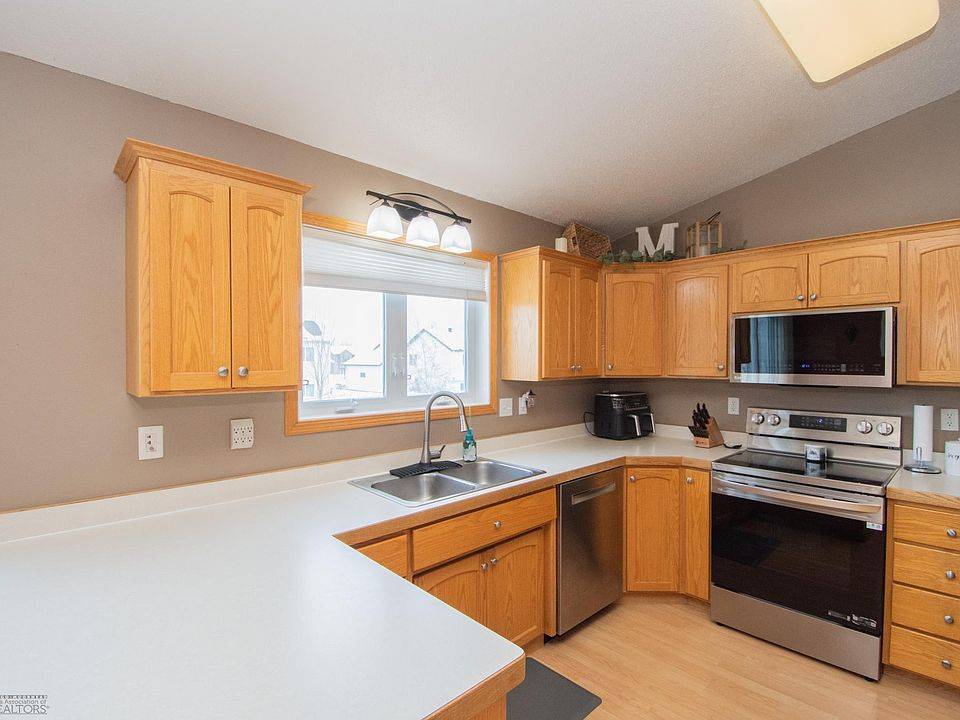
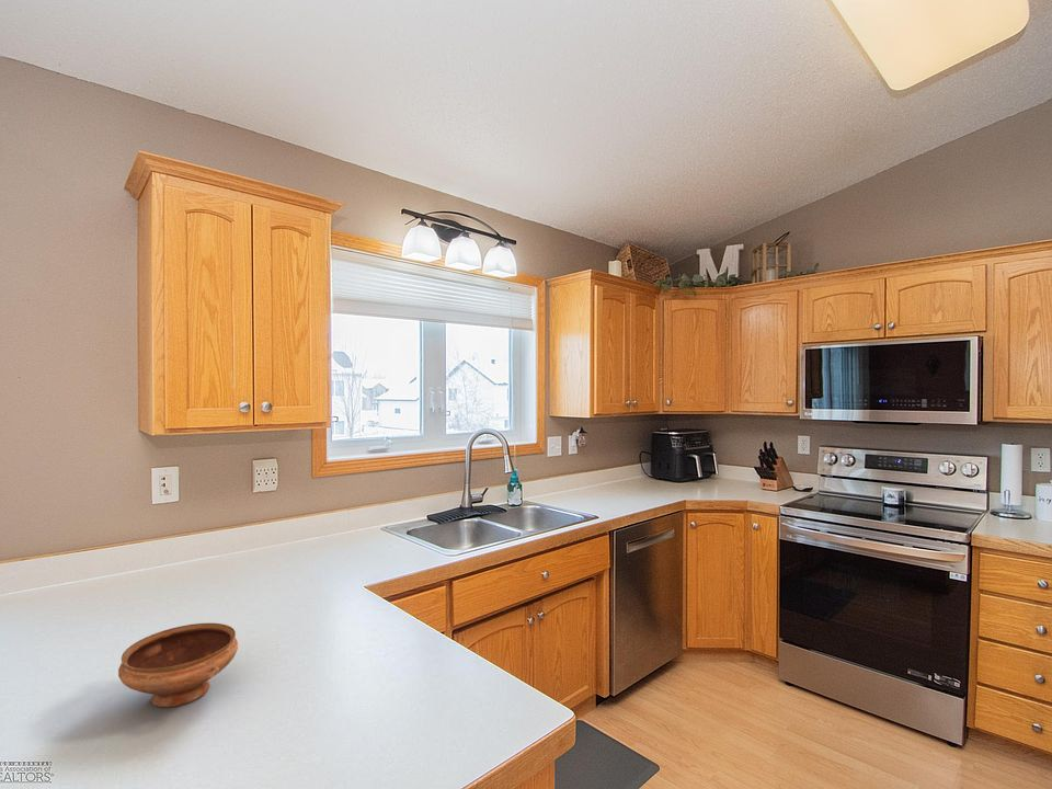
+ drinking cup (181, 667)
